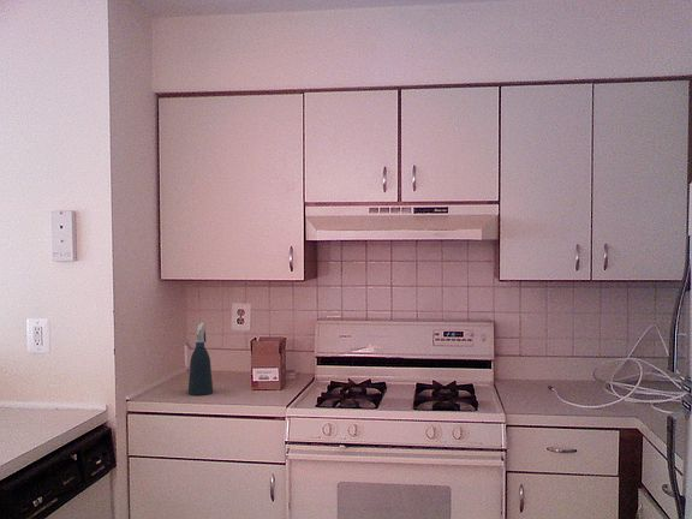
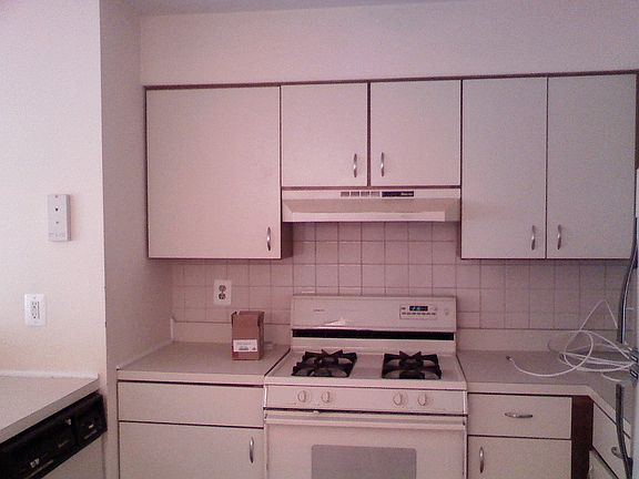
- spray bottle (199, 358)
